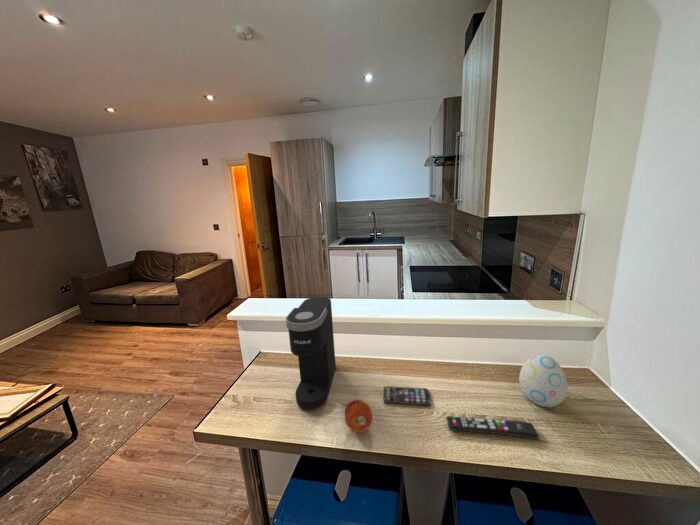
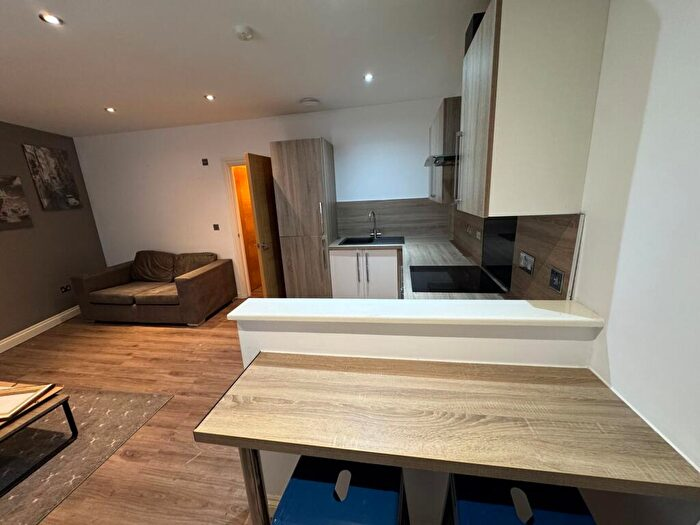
- remote control (490, 426)
- fruit (358, 416)
- decorative egg (542, 377)
- smartphone (406, 395)
- coffee maker (314, 346)
